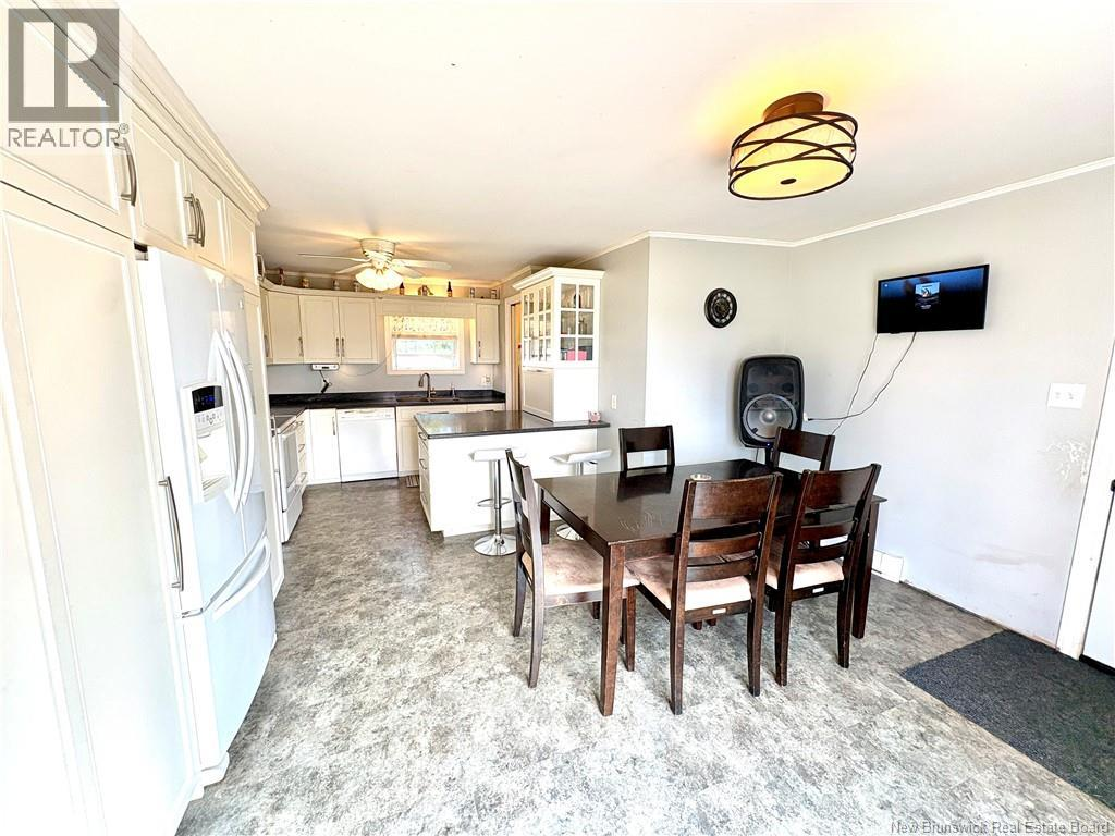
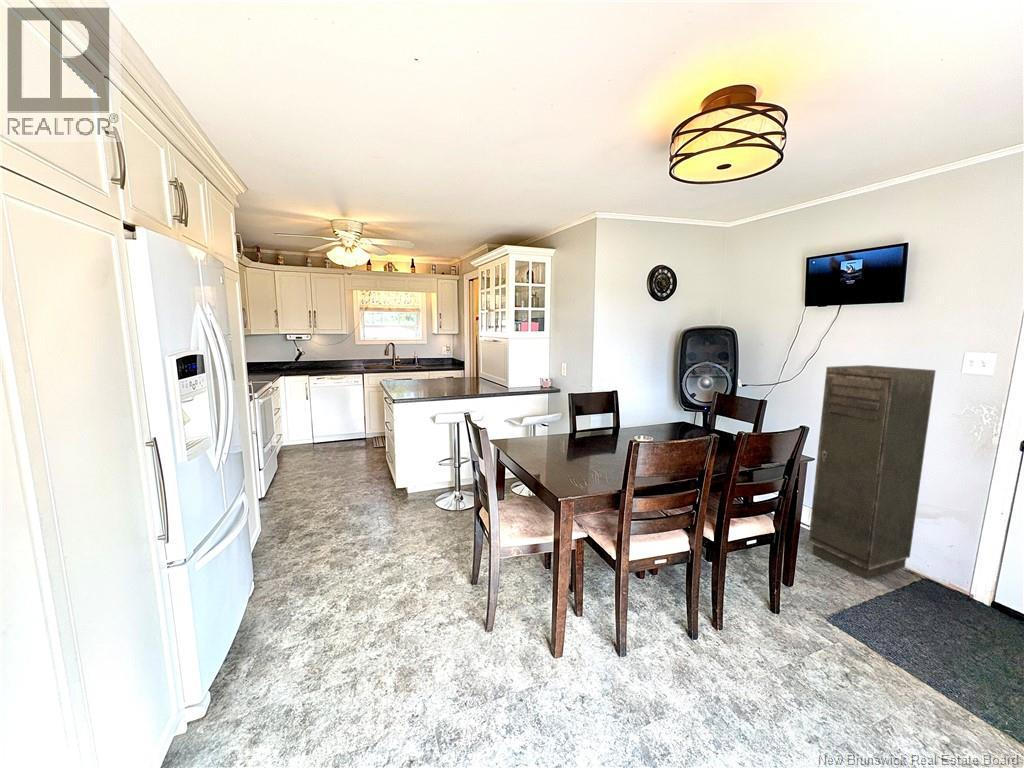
+ storage cabinet (866, 467)
